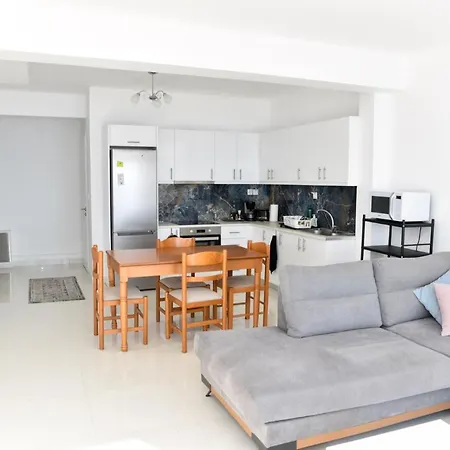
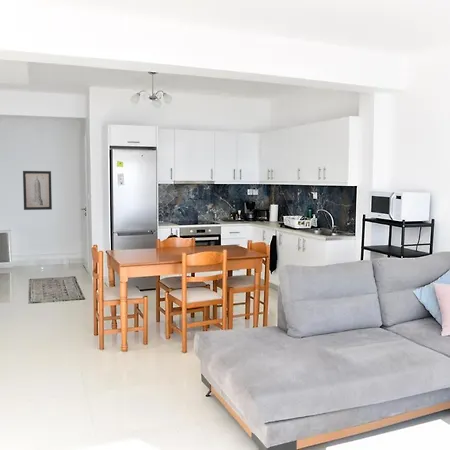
+ wall art (37, 190)
